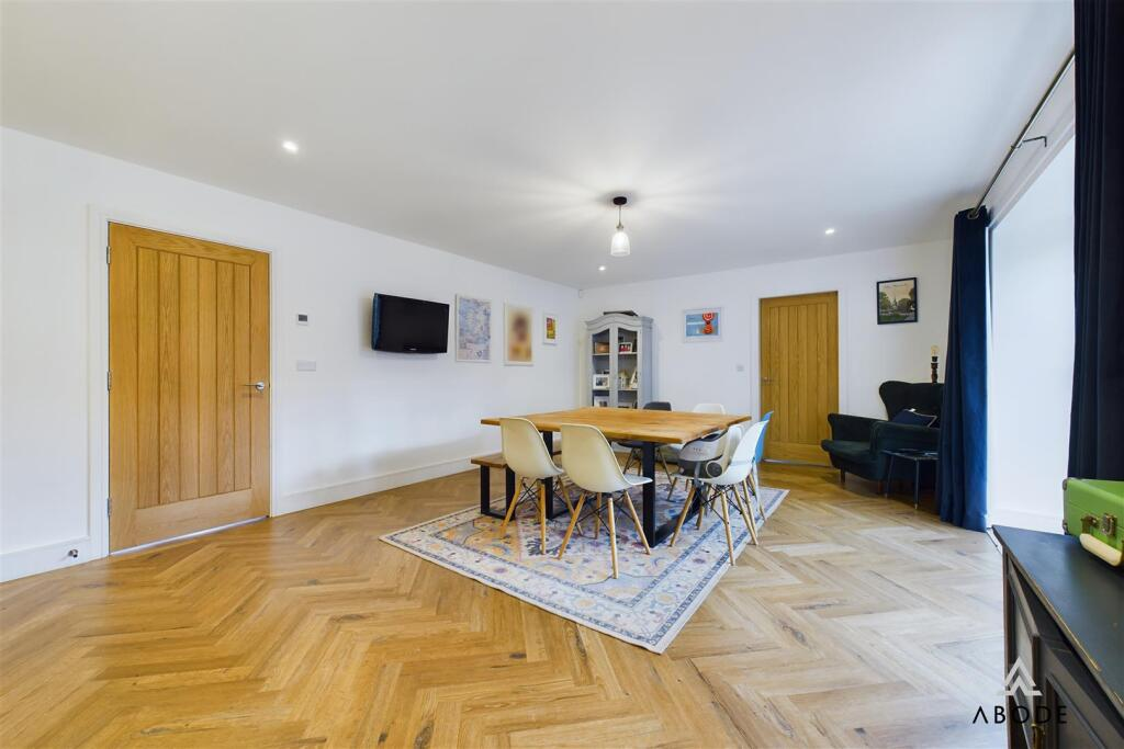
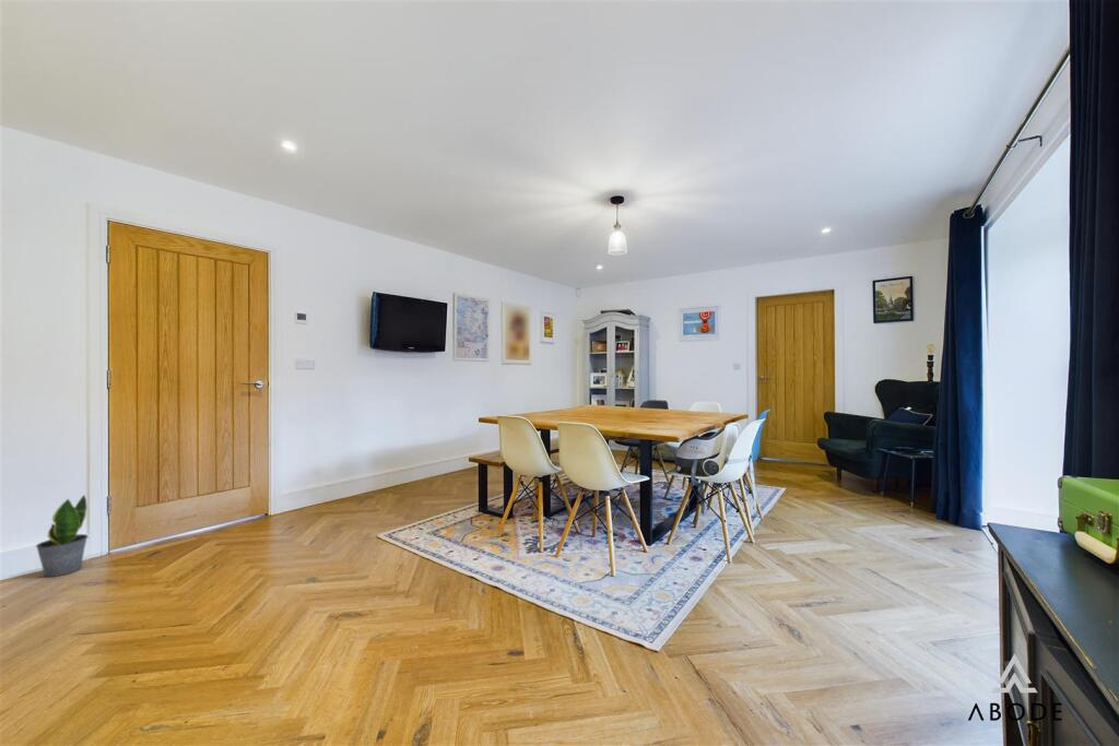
+ potted plant (62, 533)
